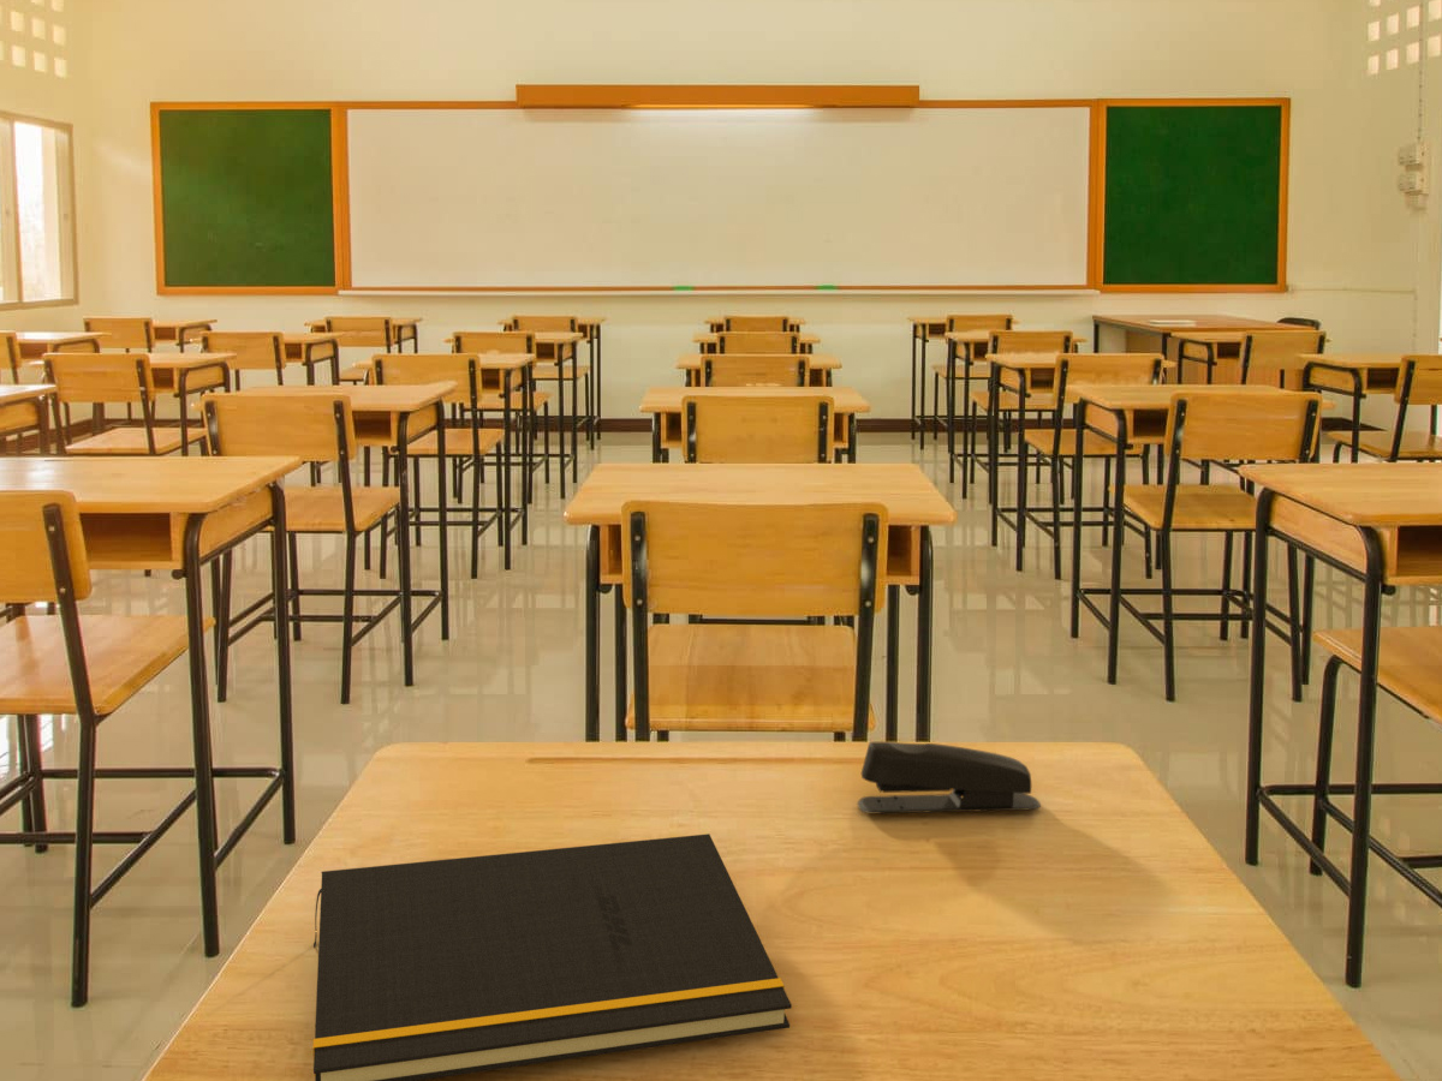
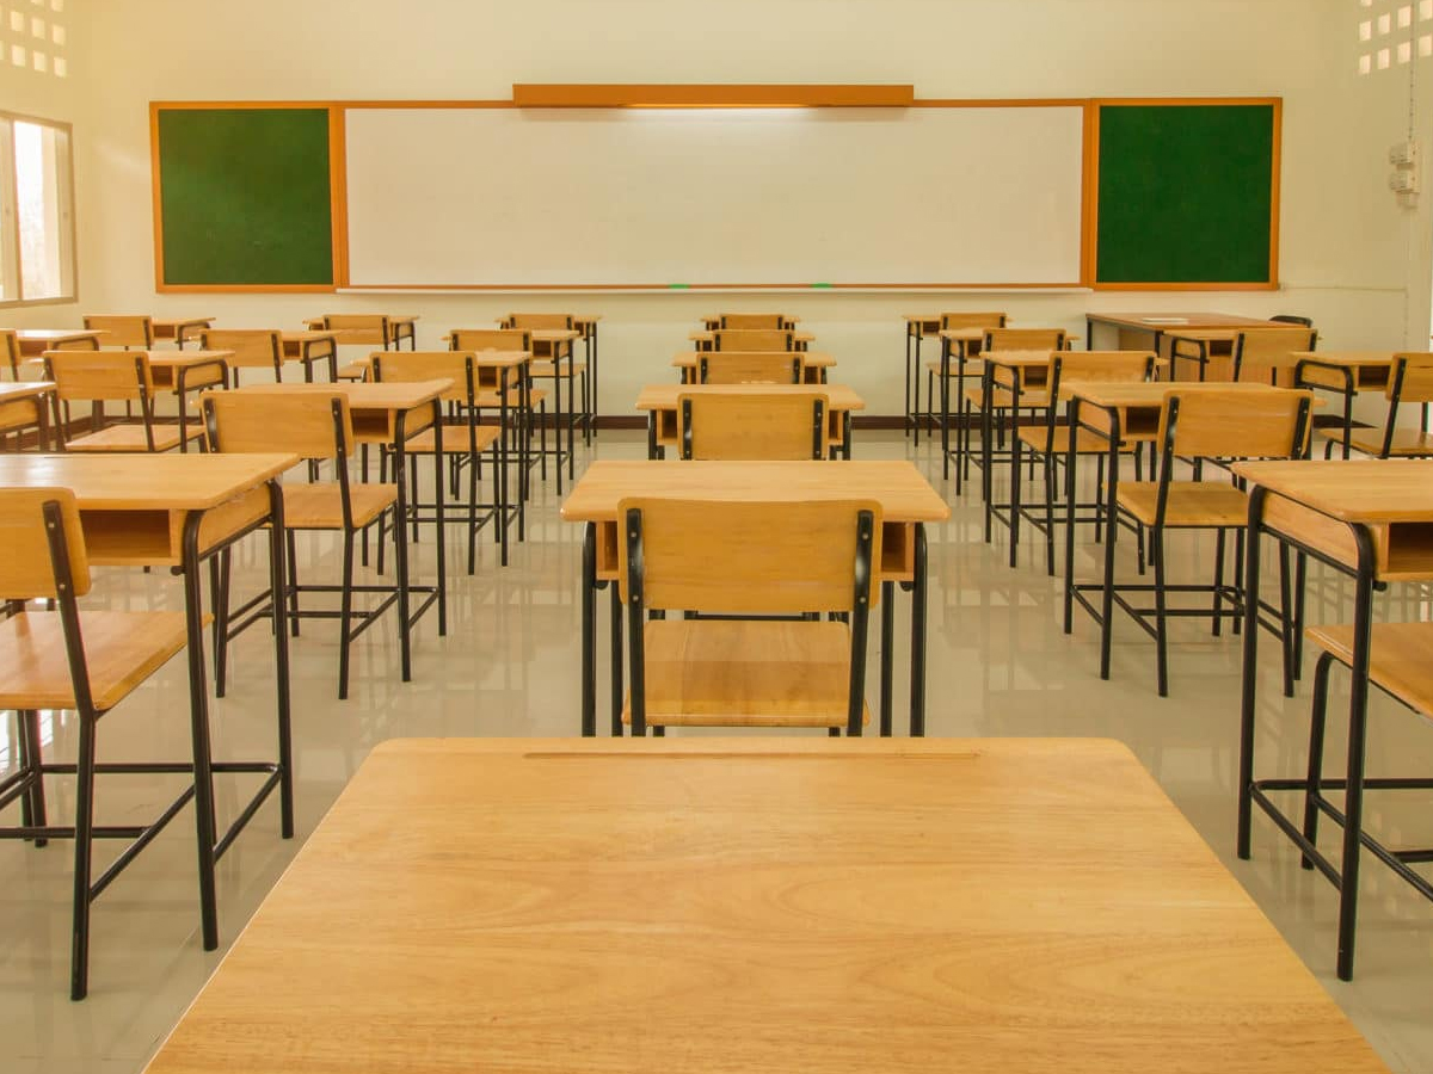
- stapler (949, 774)
- notepad (541, 944)
